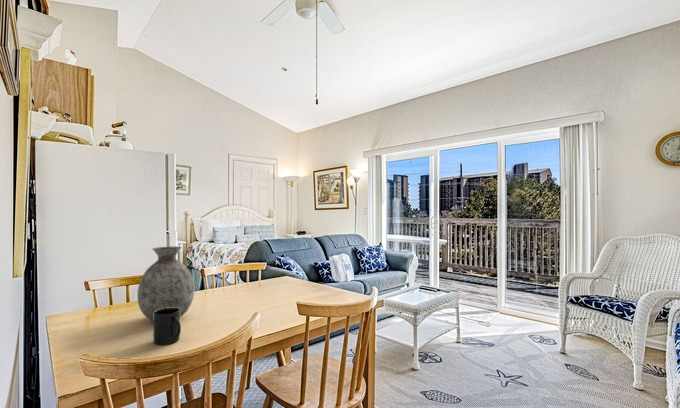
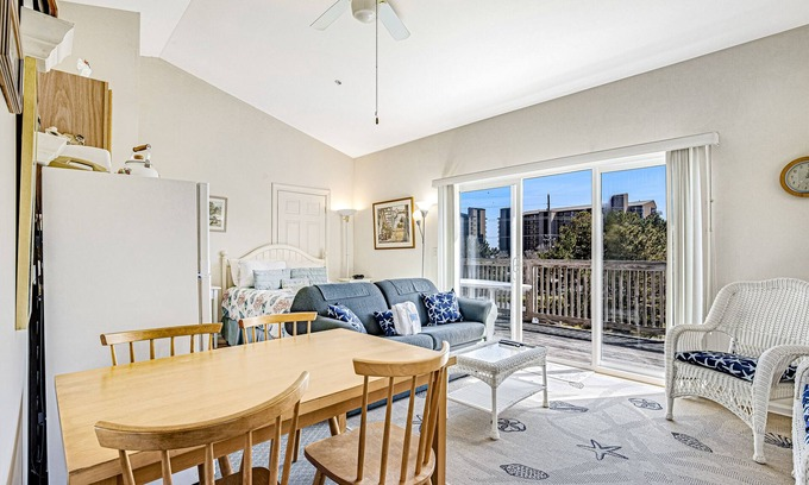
- vase (166, 283)
- mug (169, 326)
